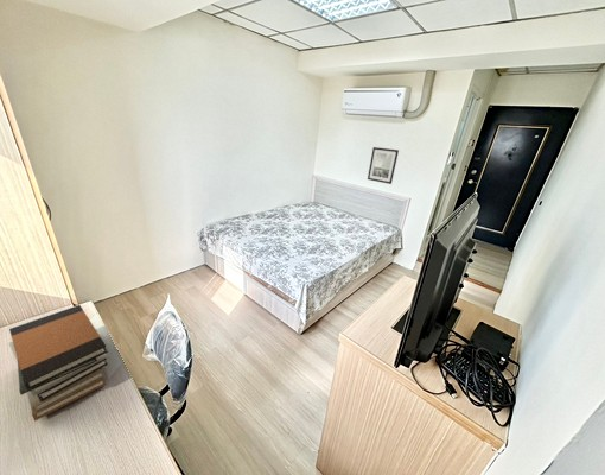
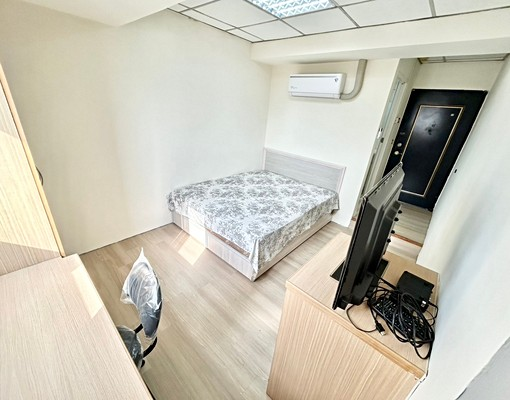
- wall art (382, 165)
- book stack (60, 355)
